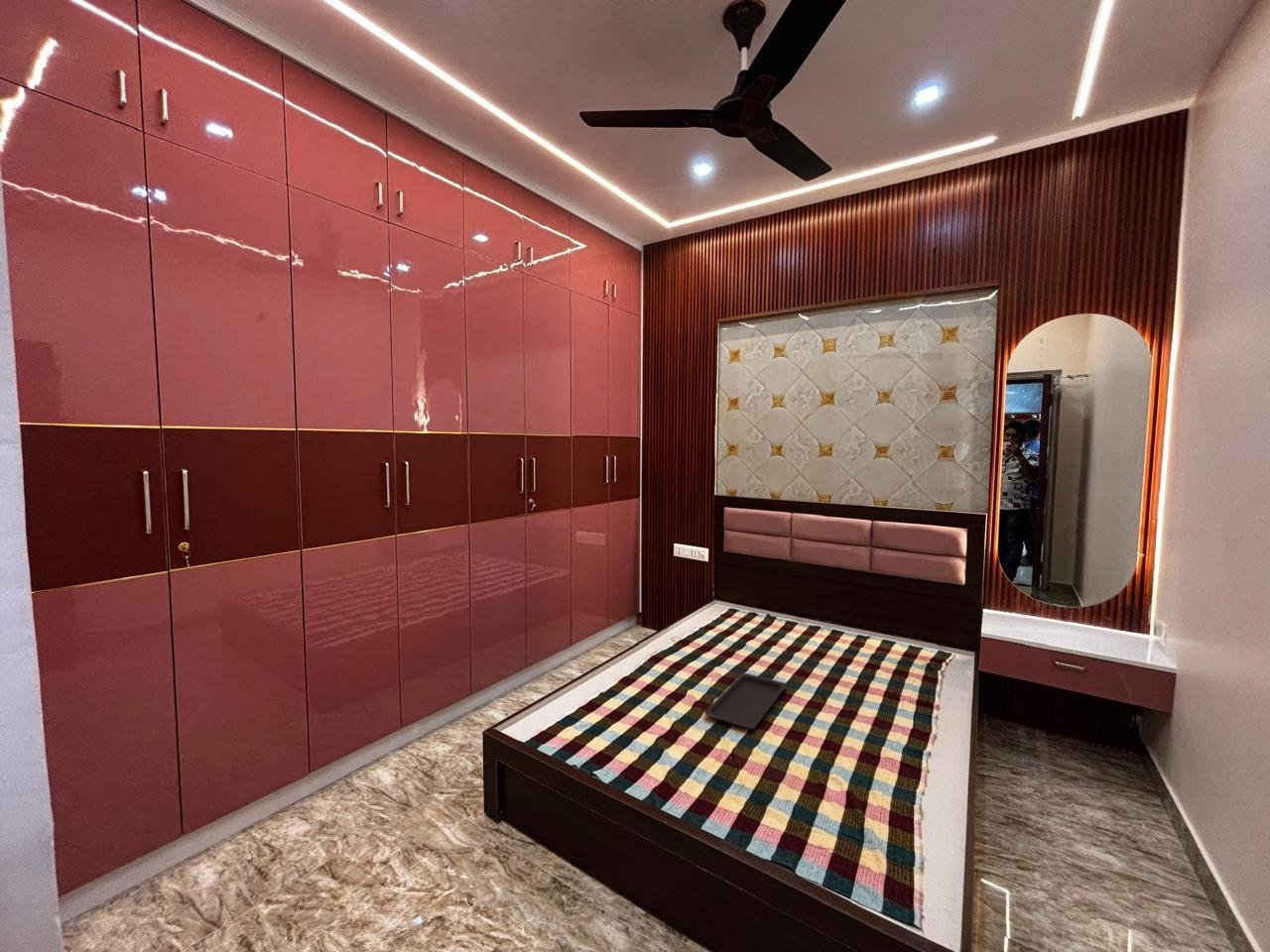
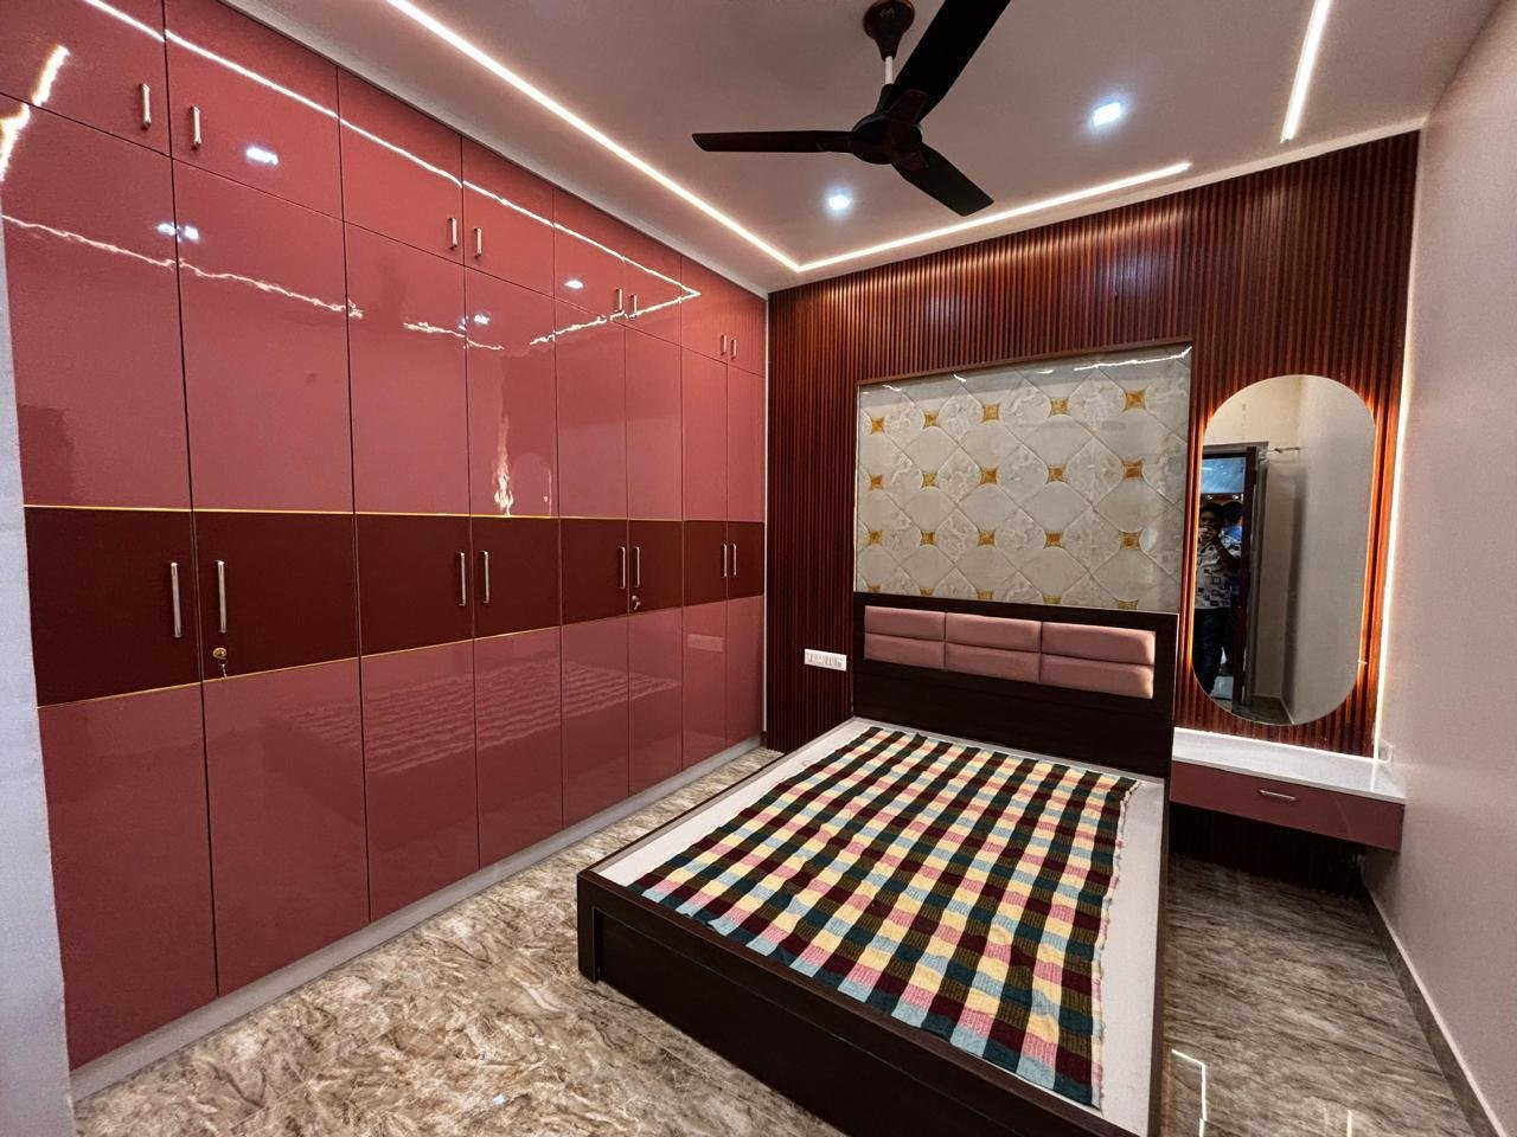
- serving tray (747, 700)
